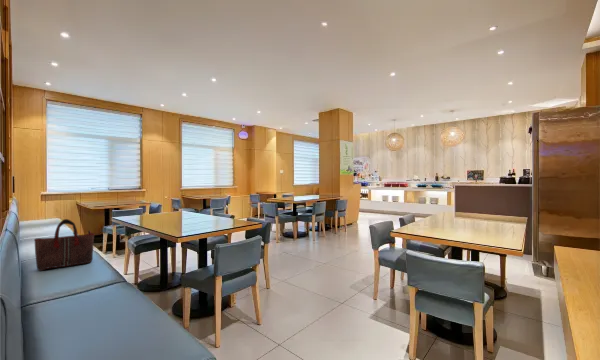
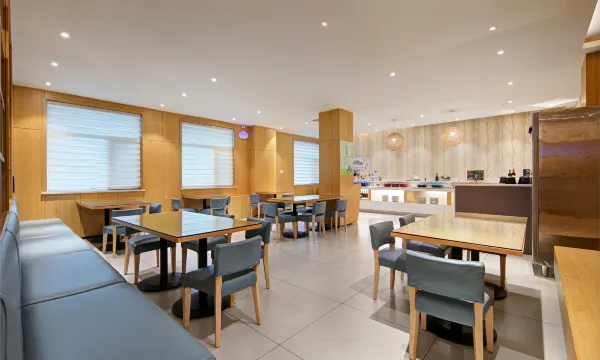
- handbag (66, 242)
